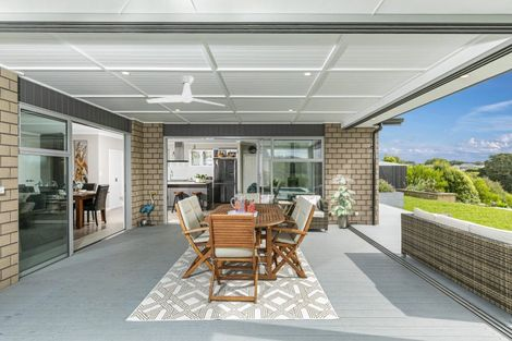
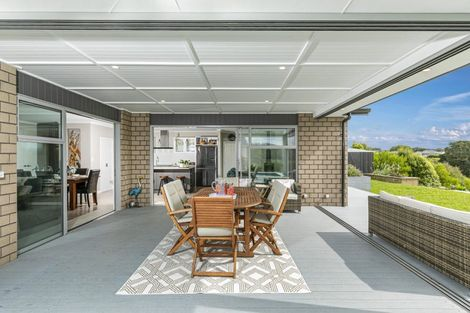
- indoor plant (341, 200)
- ceiling fan (186, 86)
